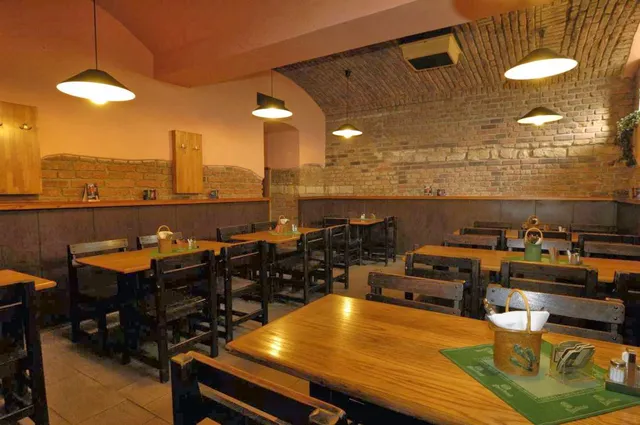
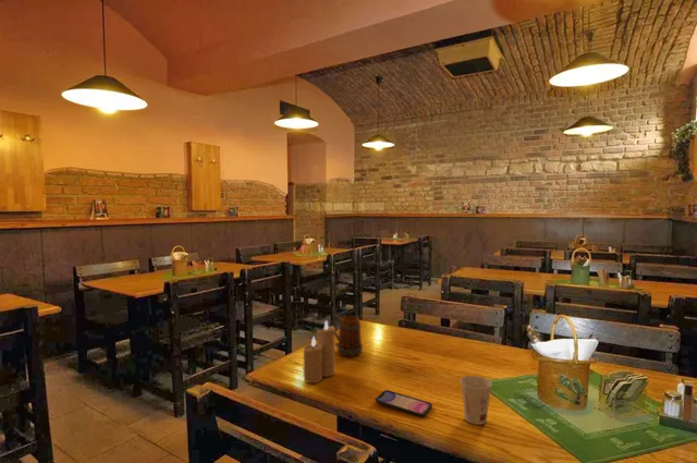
+ beer mug (345, 333)
+ smartphone (403, 402)
+ candle (319, 350)
+ cup (475, 400)
